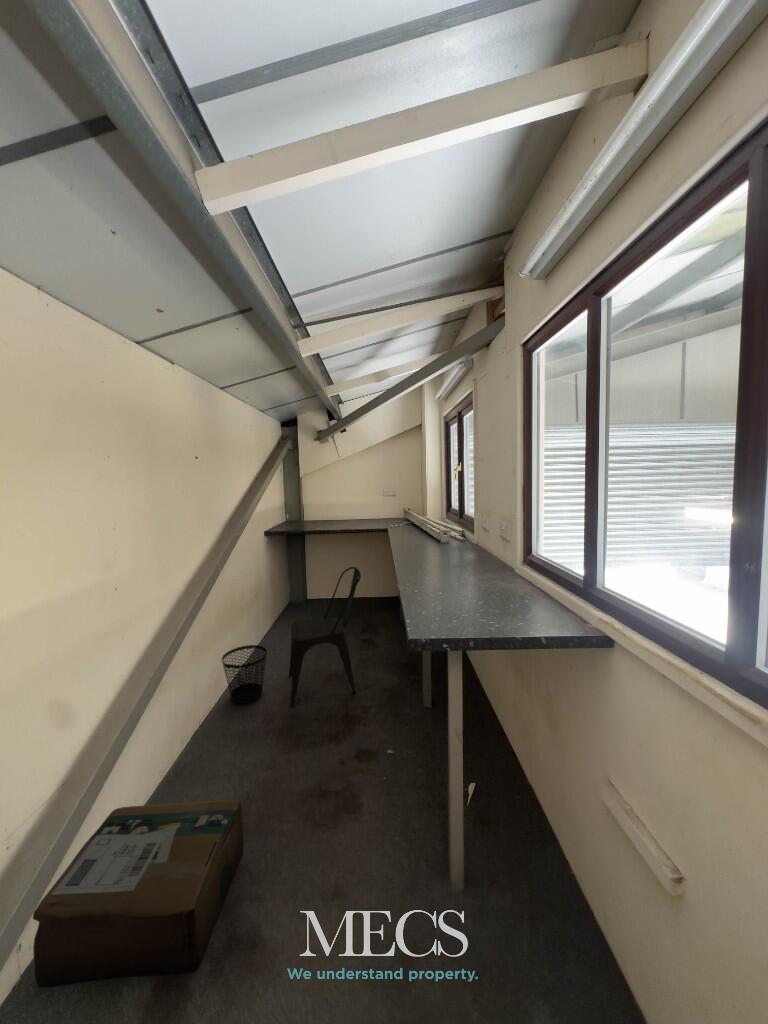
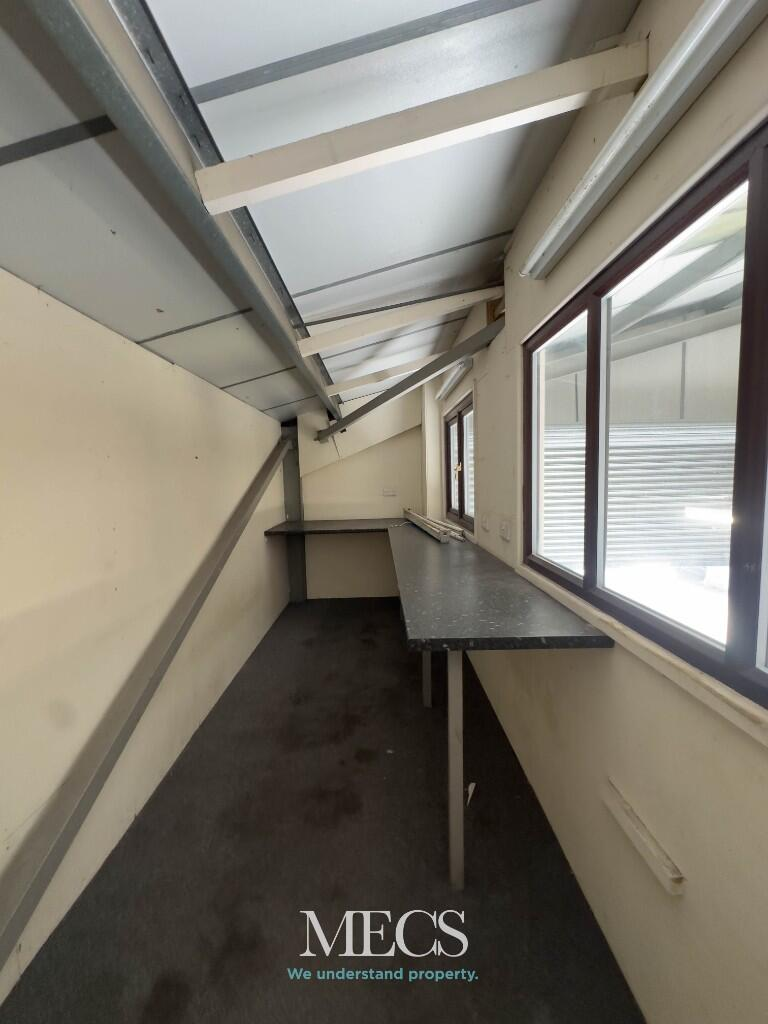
- chair (324, 628)
- cardboard box (151, 877)
- wastebasket (245, 675)
